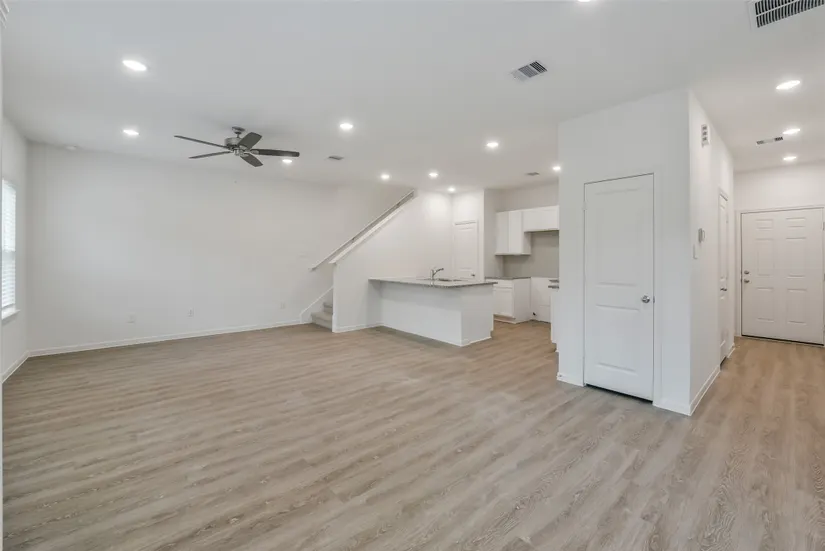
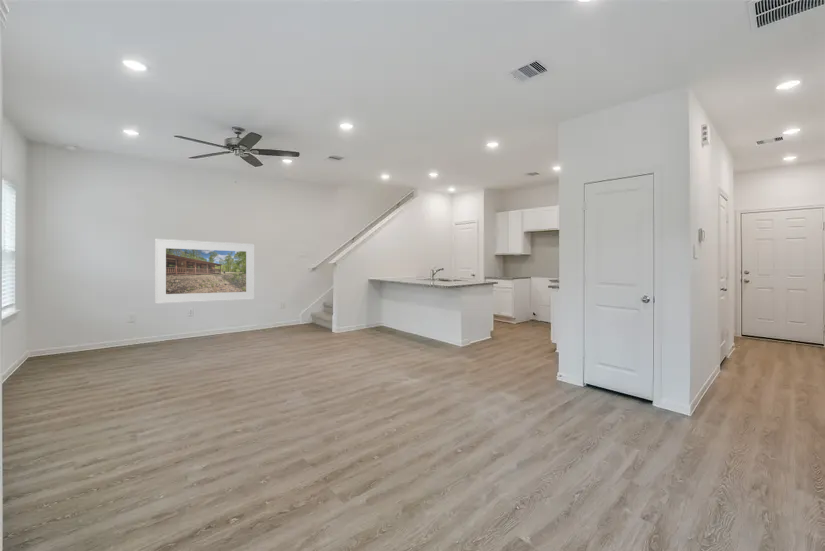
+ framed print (208, 271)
